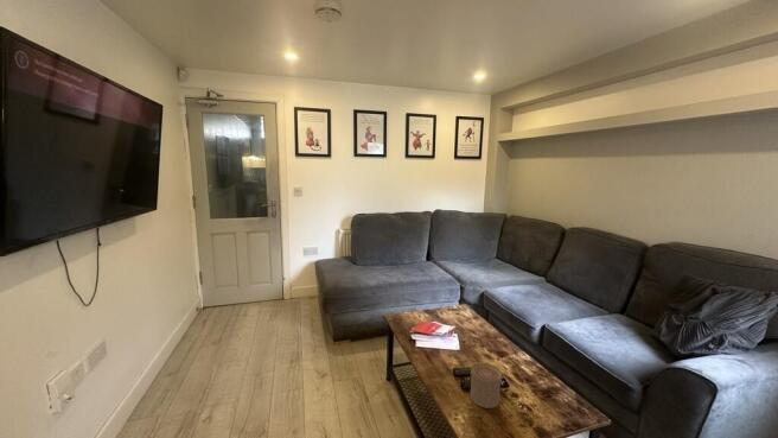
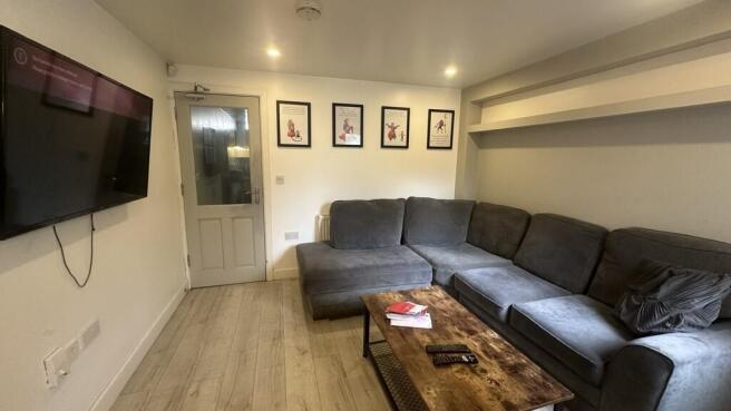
- cup (485, 385)
